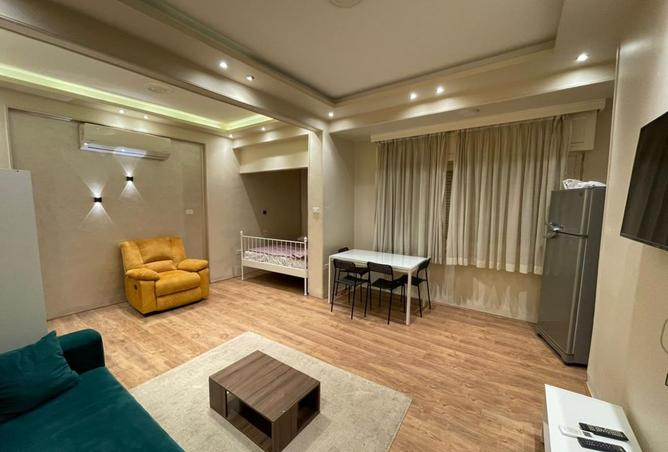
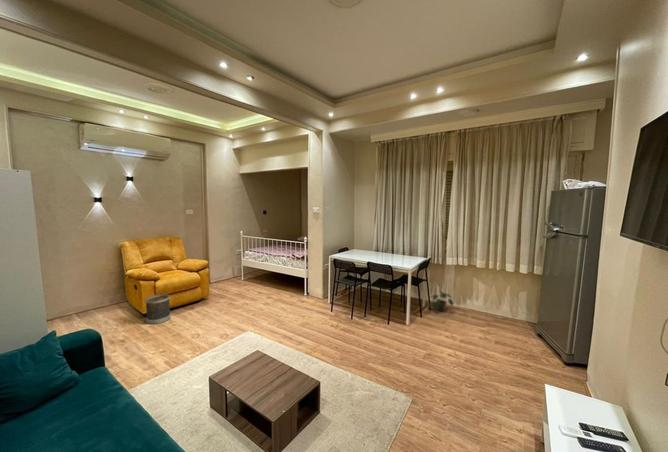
+ wastebasket (158, 308)
+ potted plant (440, 300)
